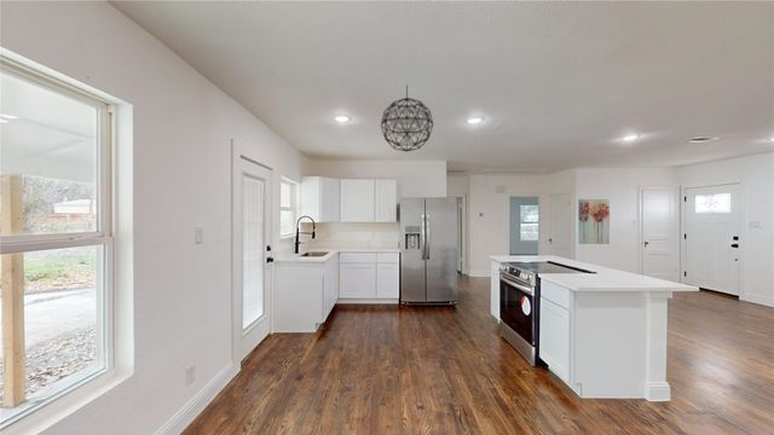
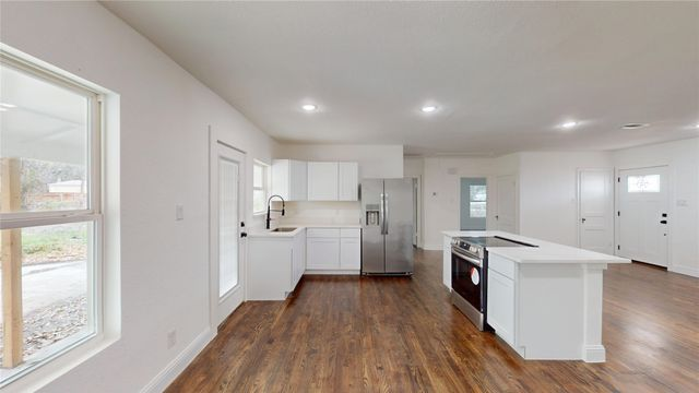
- wall art (594, 221)
- pendant light (406, 117)
